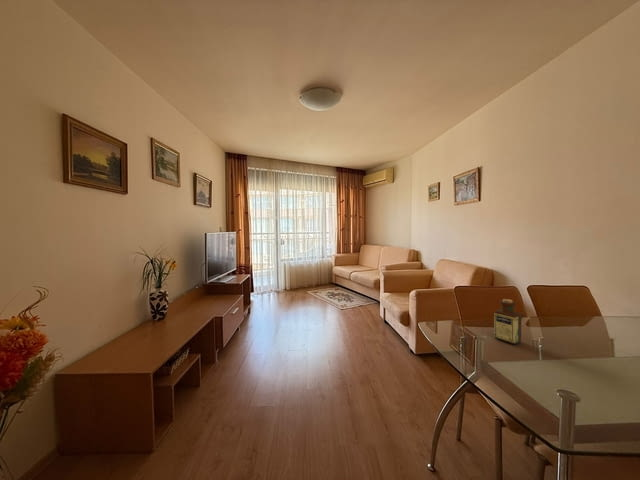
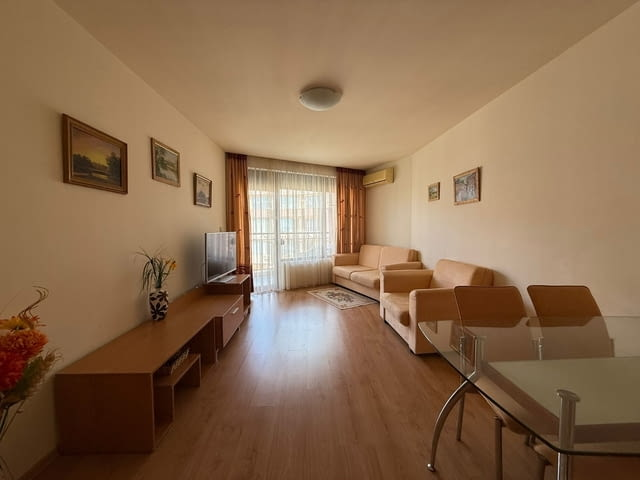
- bottle (507, 320)
